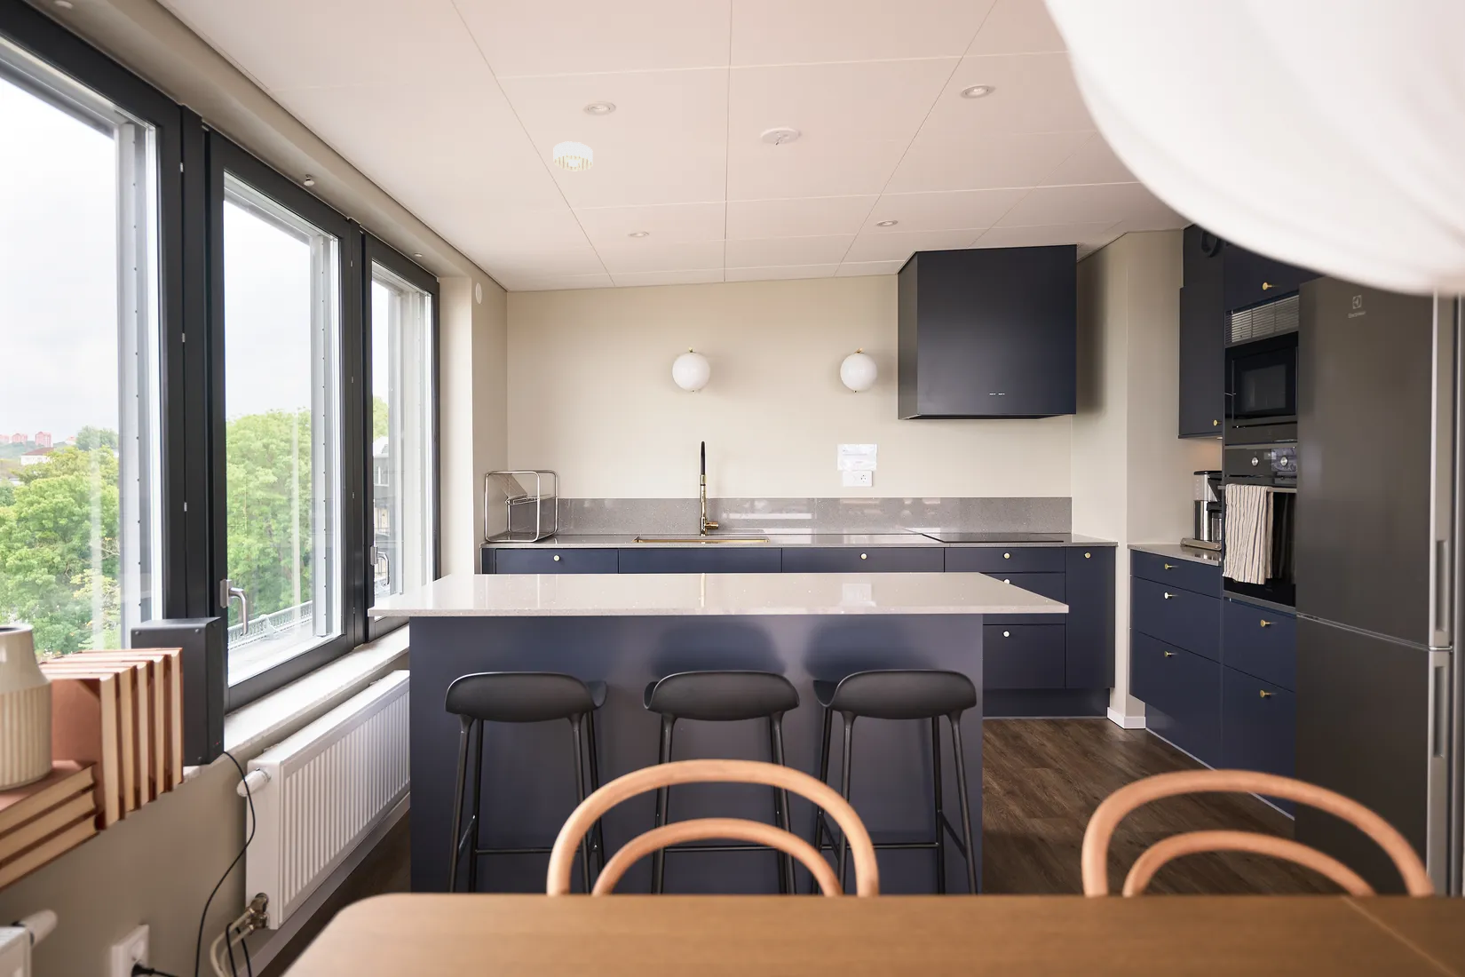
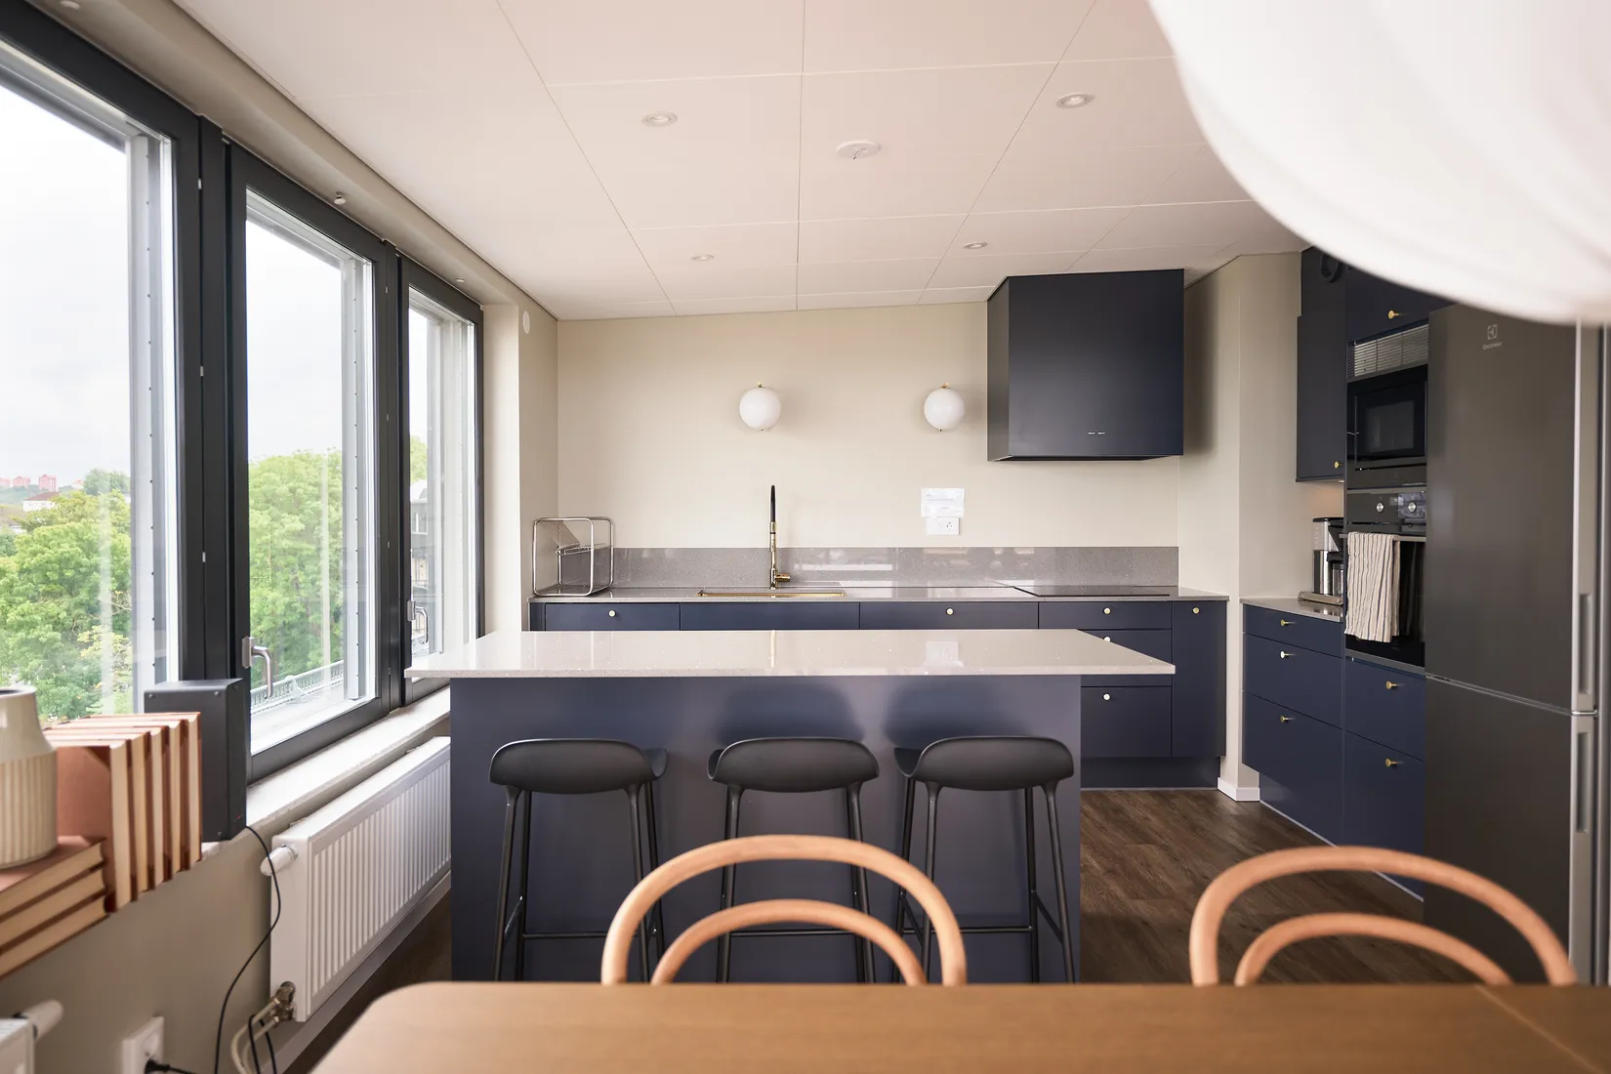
- smoke detector (572, 156)
